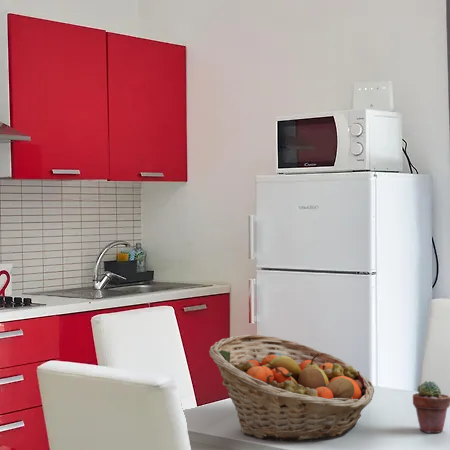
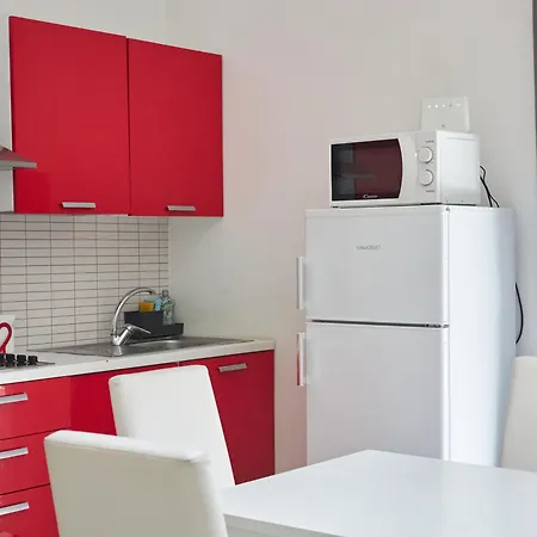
- fruit basket (292, 383)
- potted succulent (431, 405)
